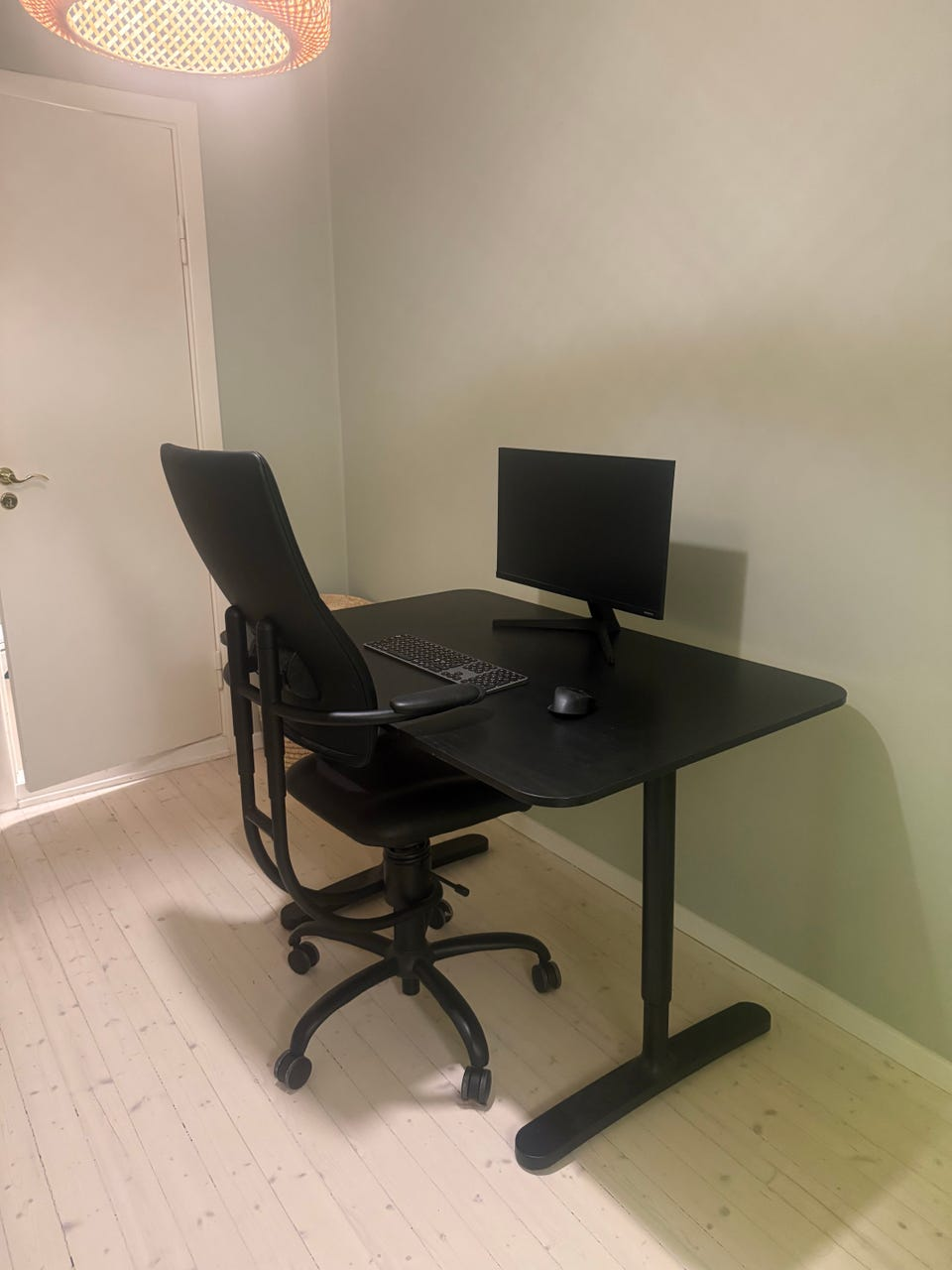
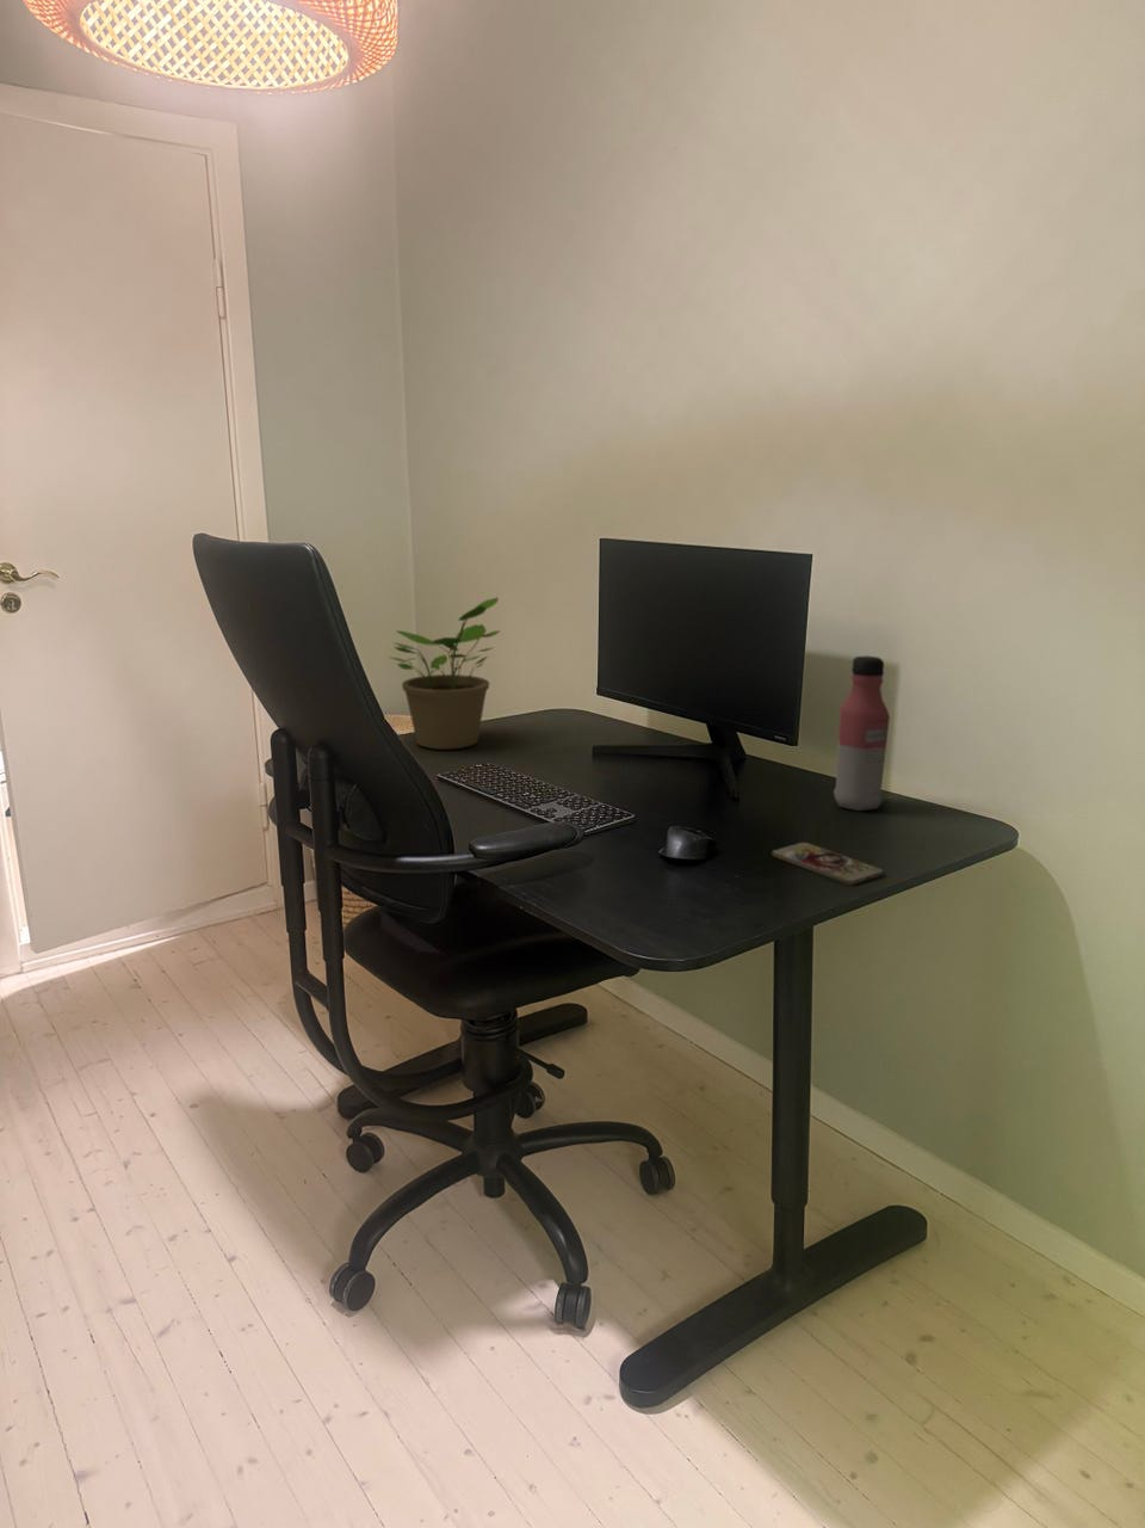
+ potted plant (441, 673)
+ water bottle (862, 732)
+ smartphone (825, 861)
